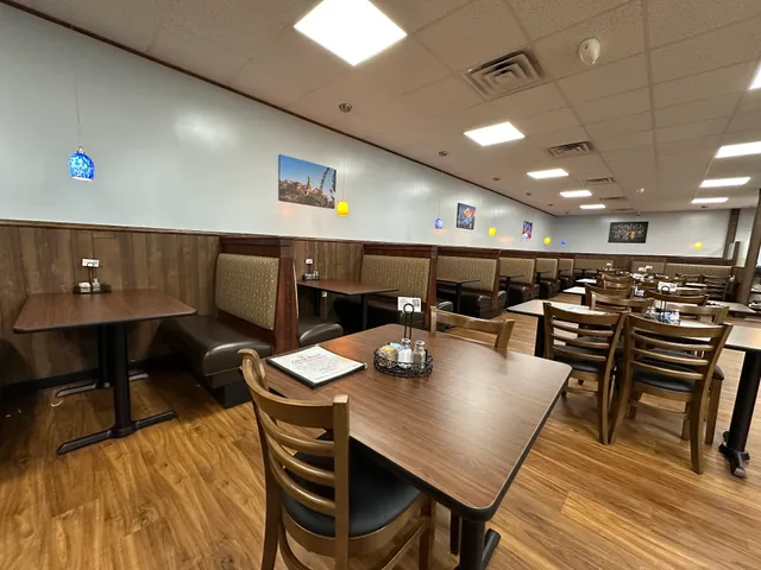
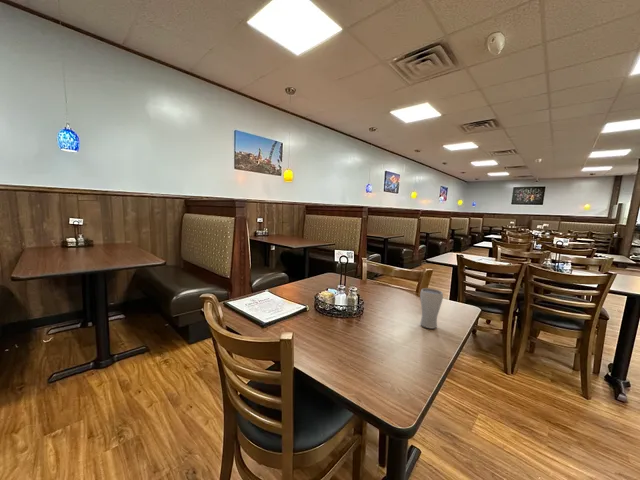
+ drinking glass (430, 308)
